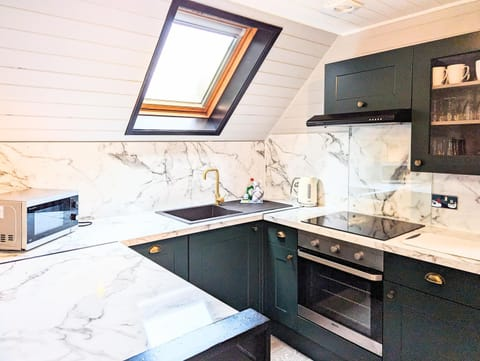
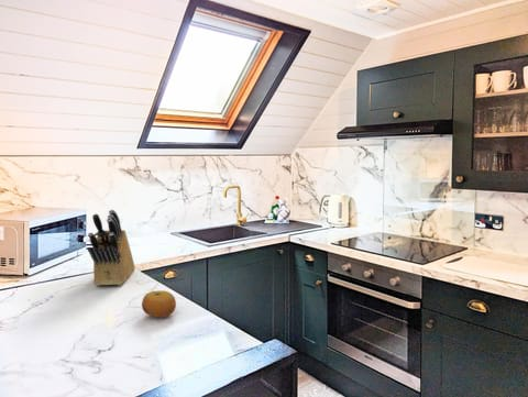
+ knife block (112, 244)
+ fruit (158, 304)
